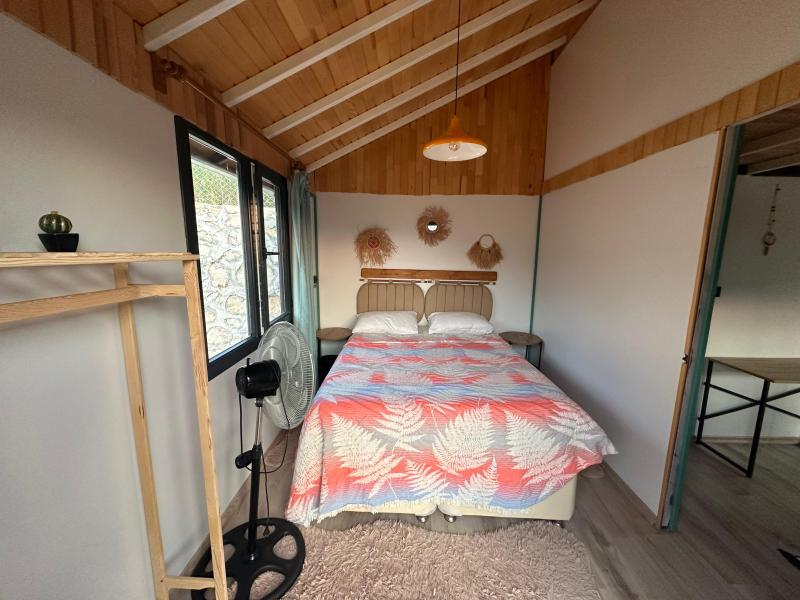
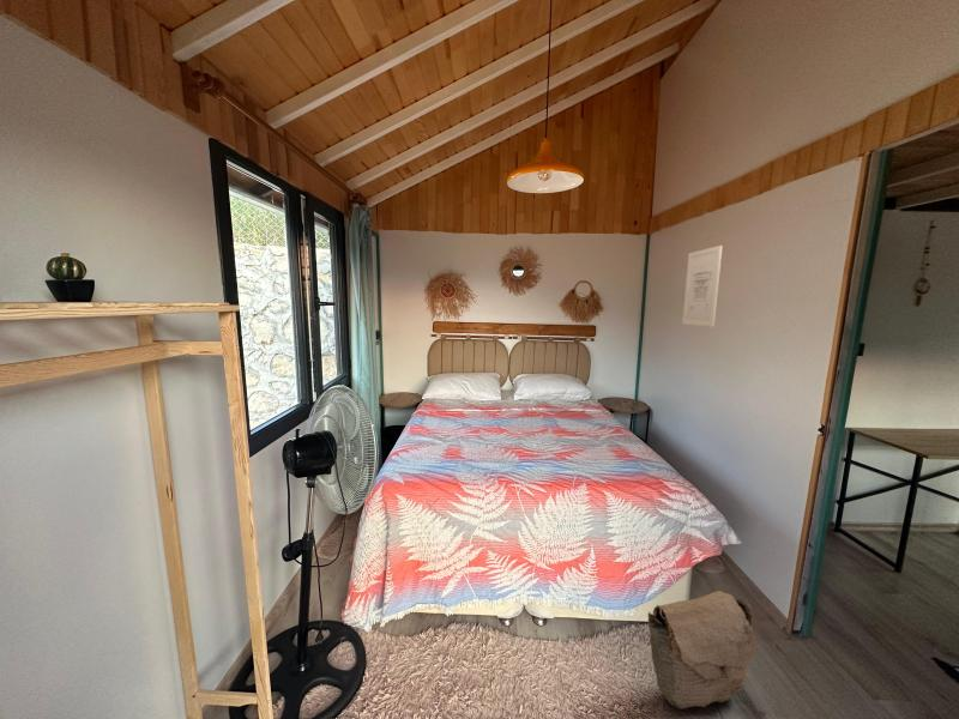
+ wall art (700, 288)
+ bag (700, 653)
